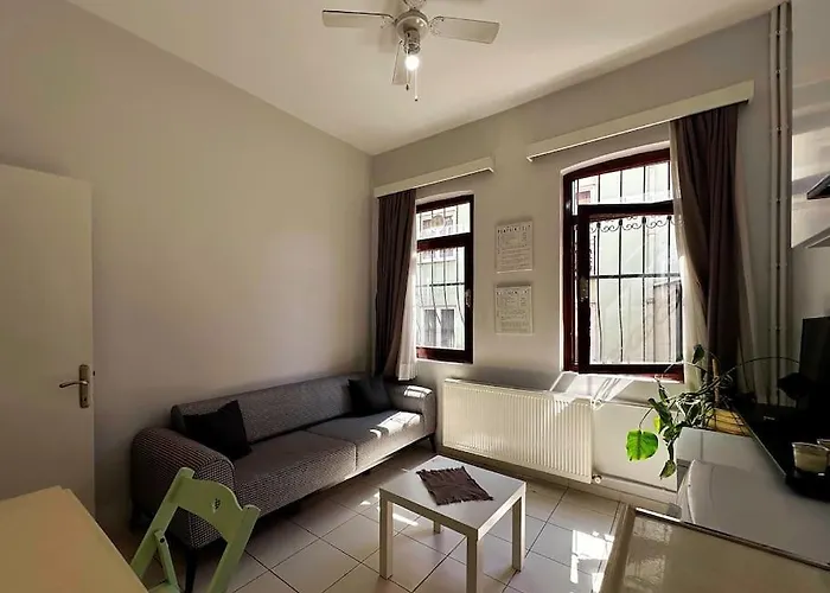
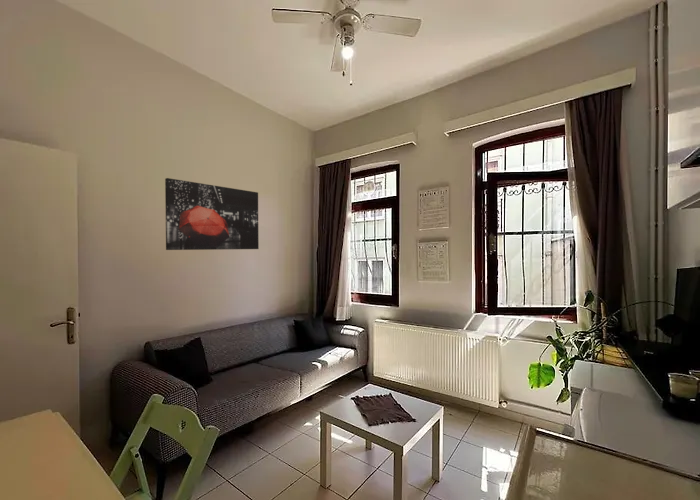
+ wall art (217, 217)
